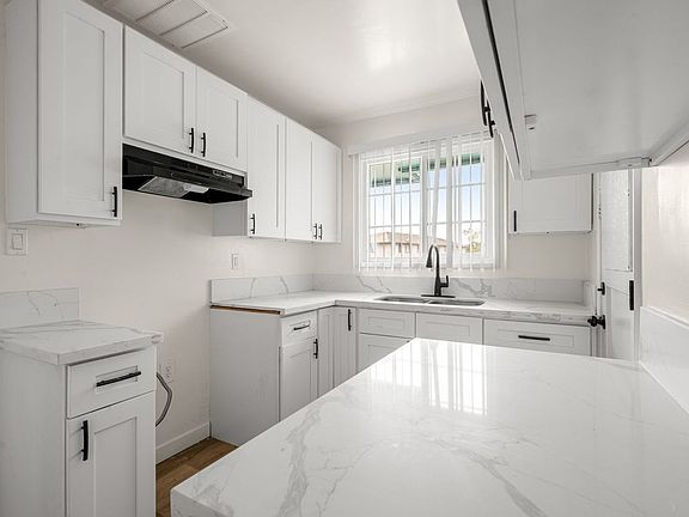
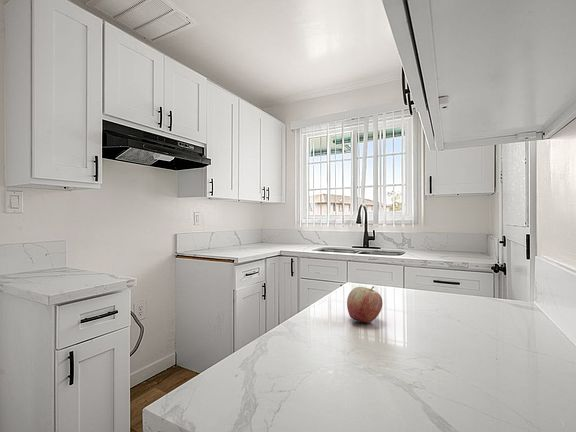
+ apple (364, 303)
